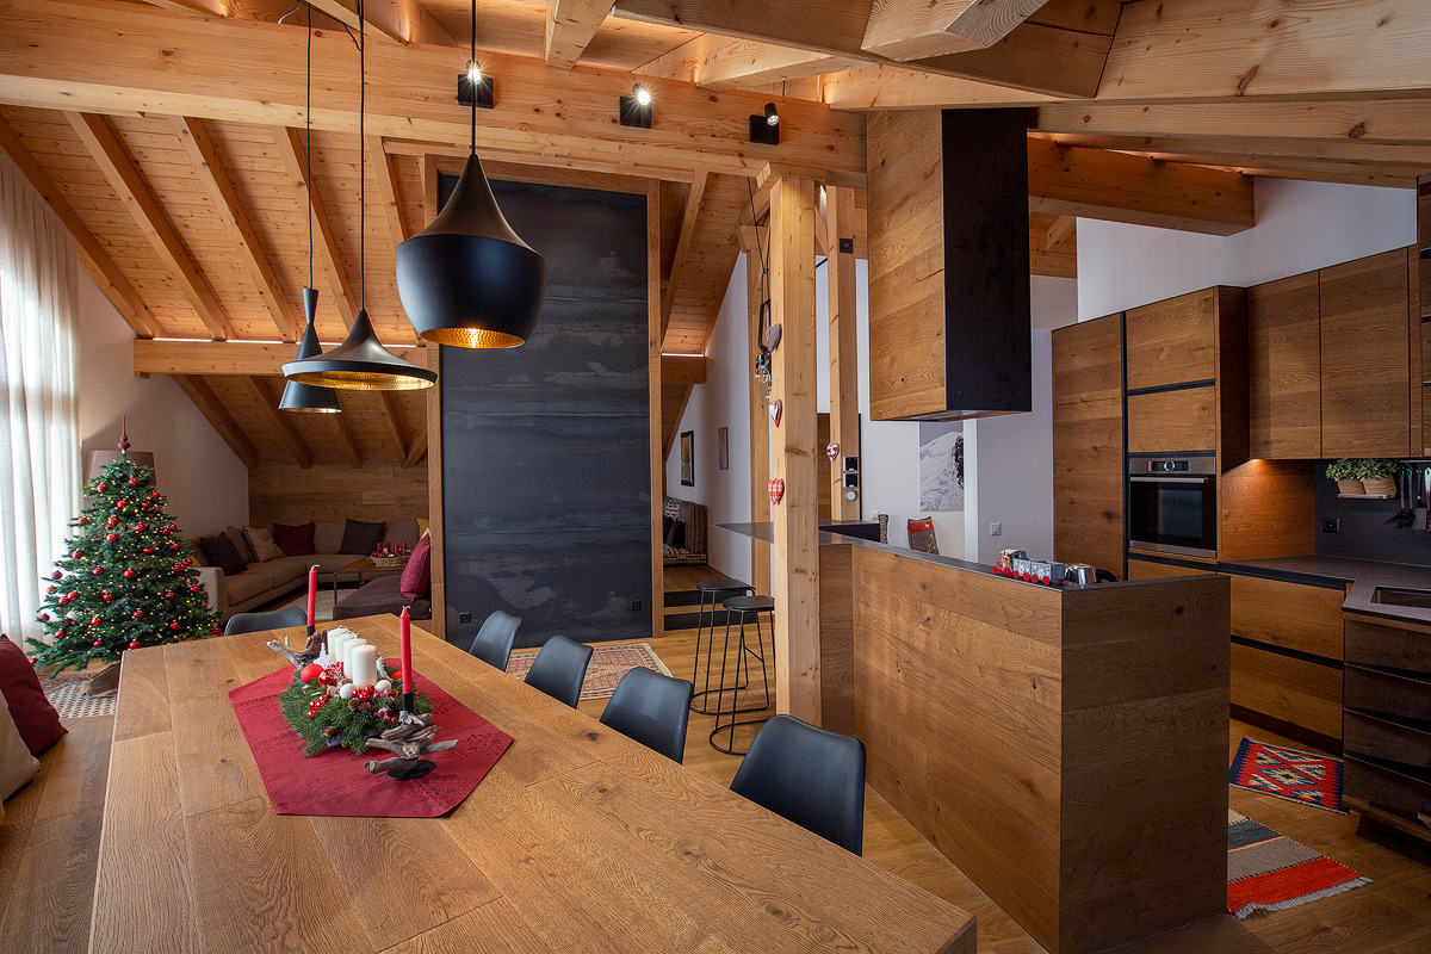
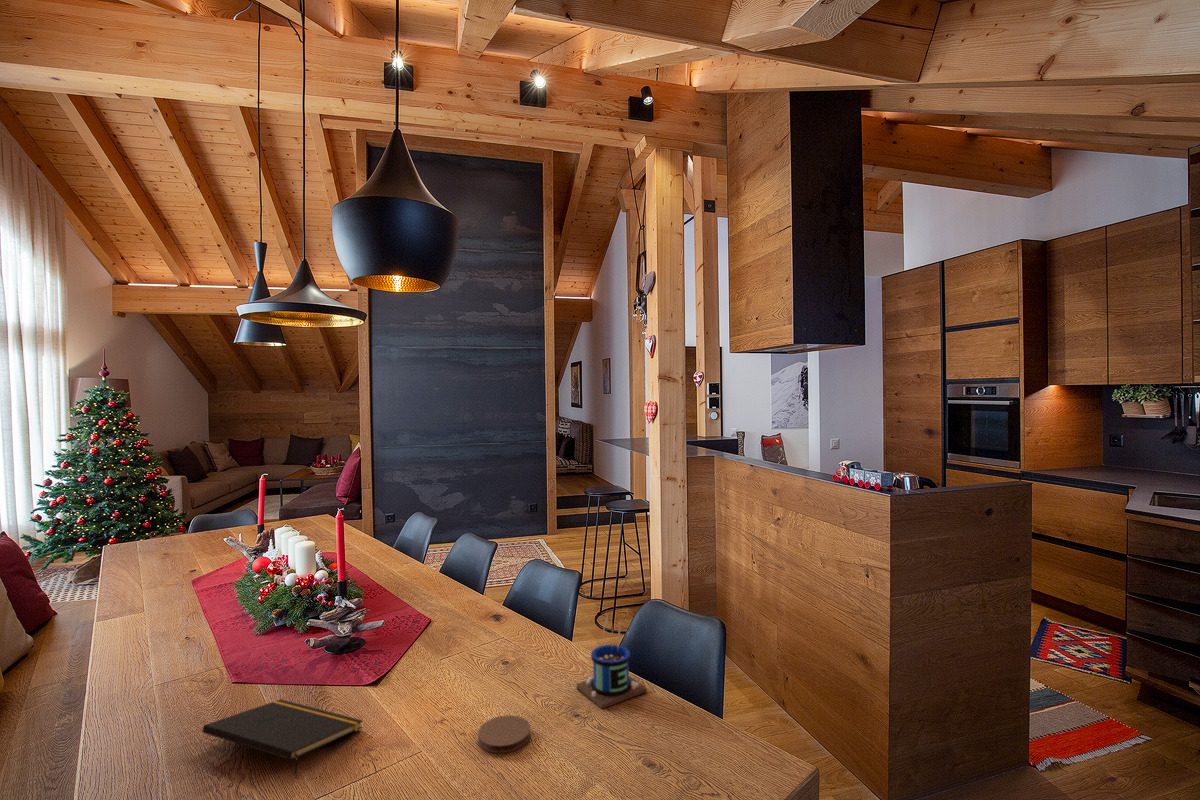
+ coaster (504, 733)
+ notepad (285, 726)
+ mug (608, 648)
